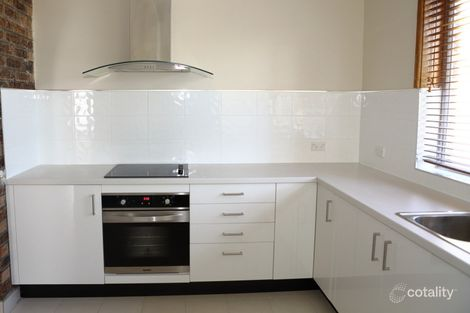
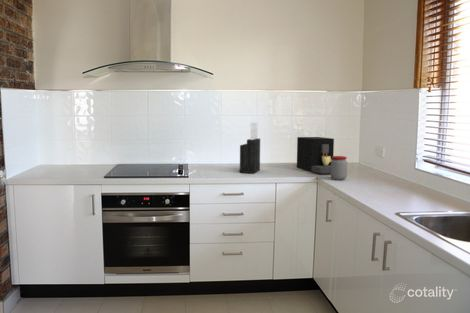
+ coffee maker (318, 154)
+ knife block (248, 147)
+ jar (338, 167)
